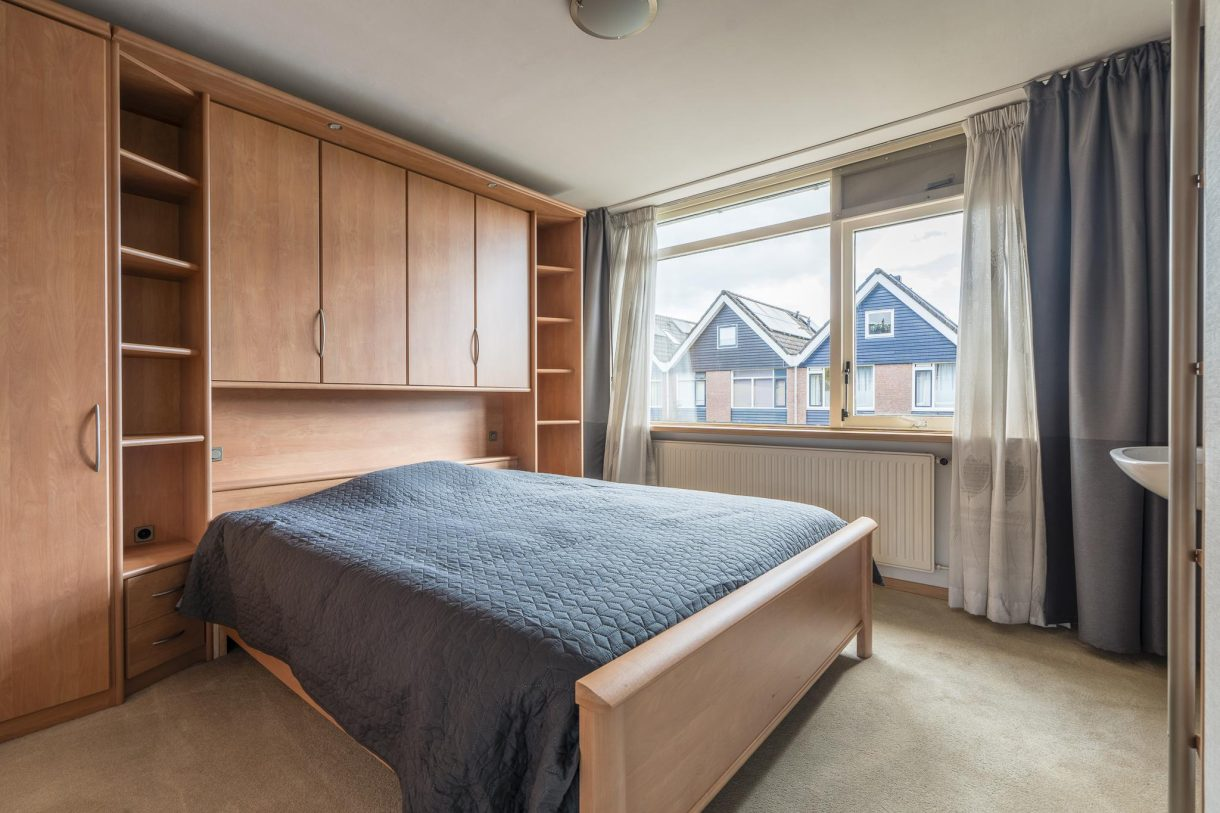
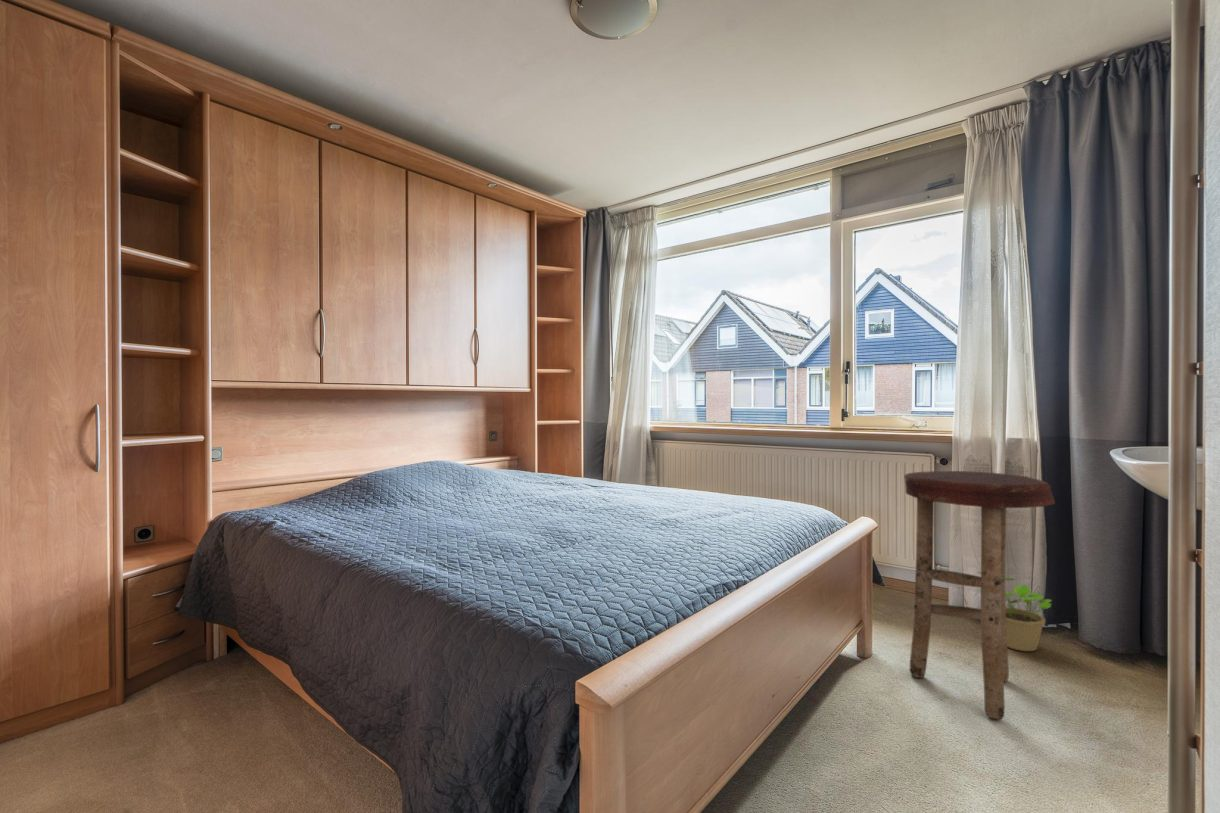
+ potted plant (1015, 608)
+ stool (973, 583)
